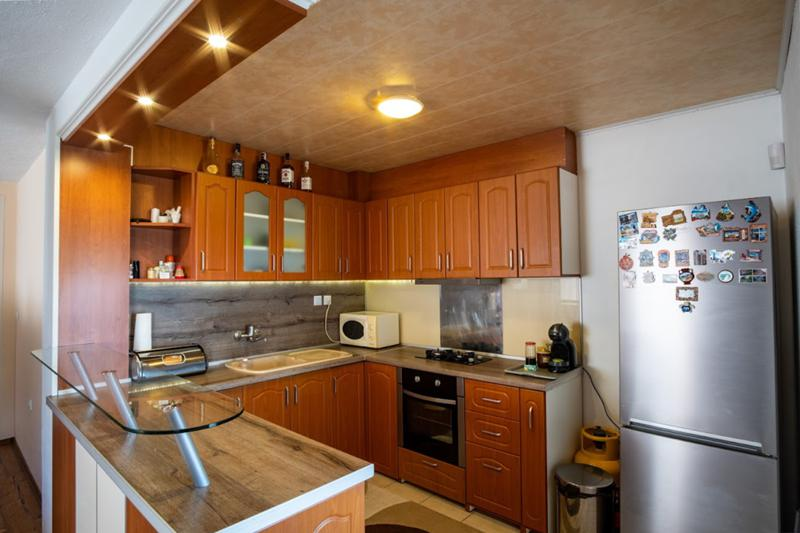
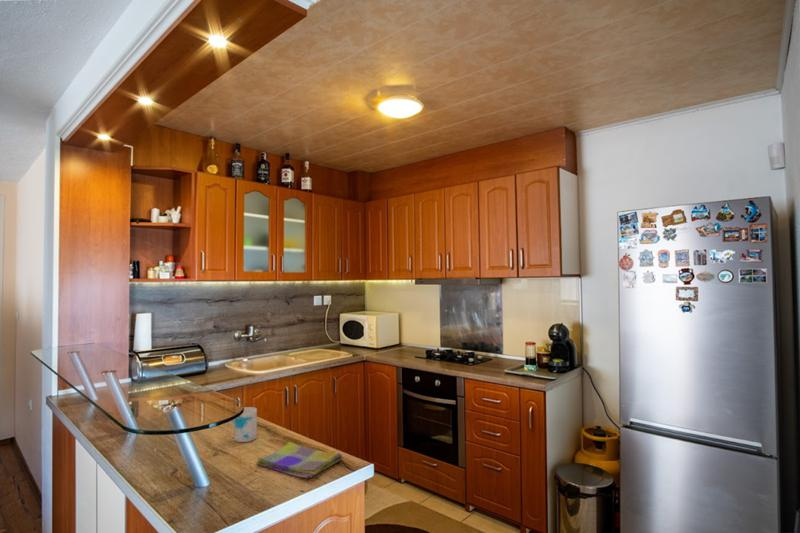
+ mug (242, 423)
+ dish towel (300, 458)
